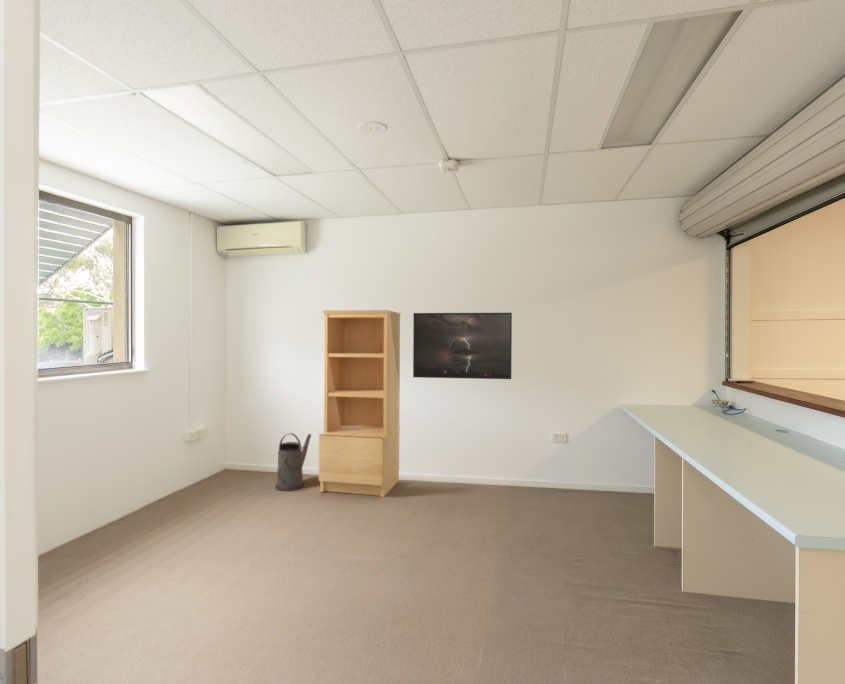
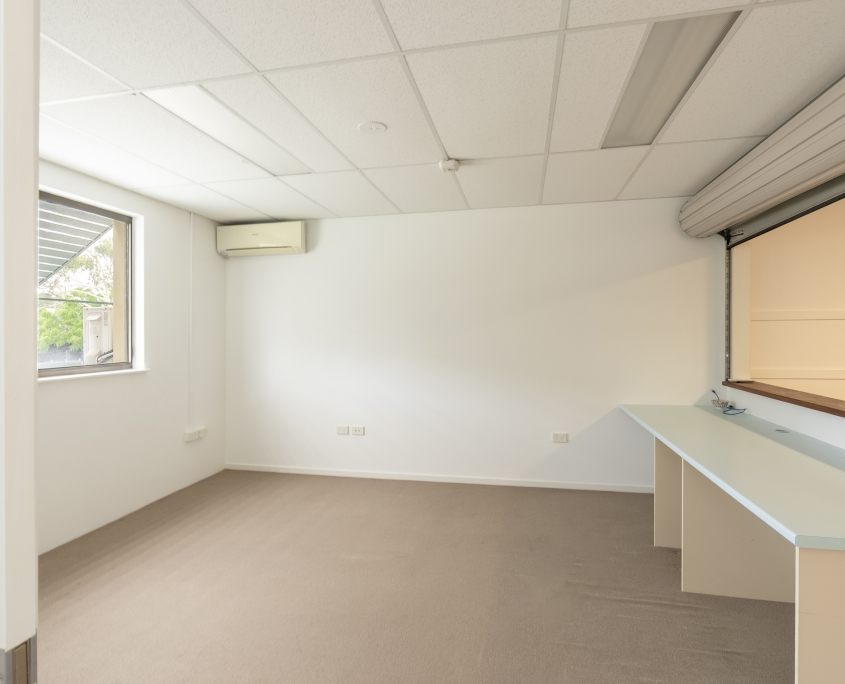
- watering can (295, 457)
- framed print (461, 345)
- bookcase (361, 399)
